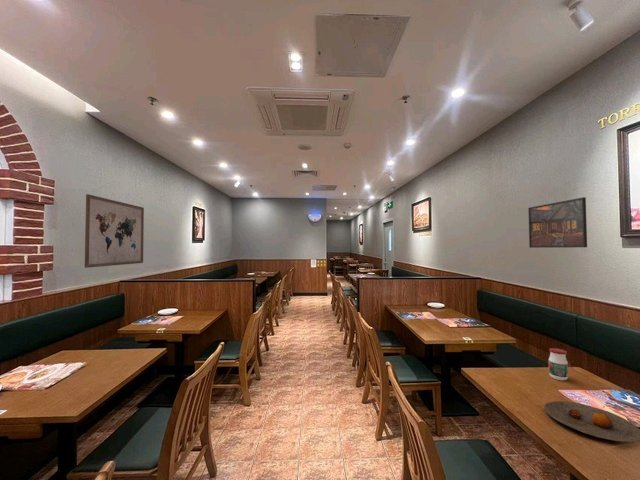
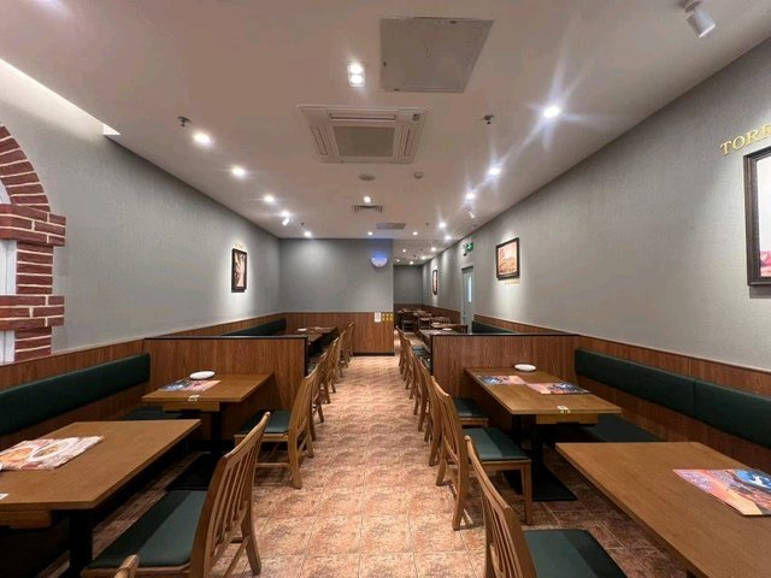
- plate (589, 415)
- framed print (554, 225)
- wall art (118, 233)
- jar (558, 364)
